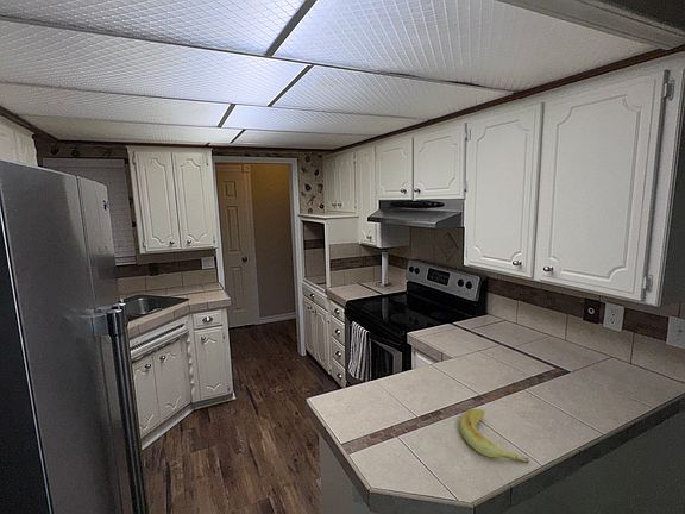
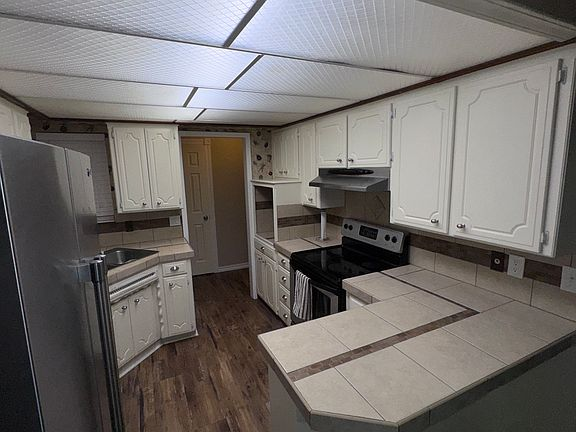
- banana (488, 439)
